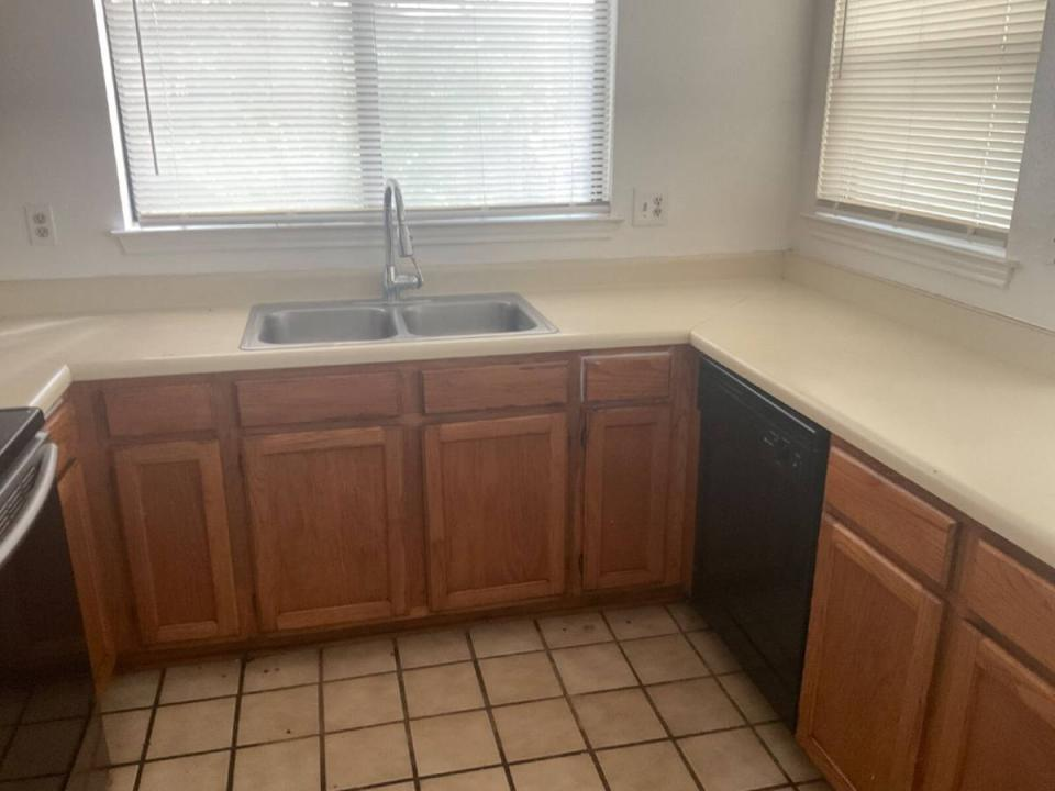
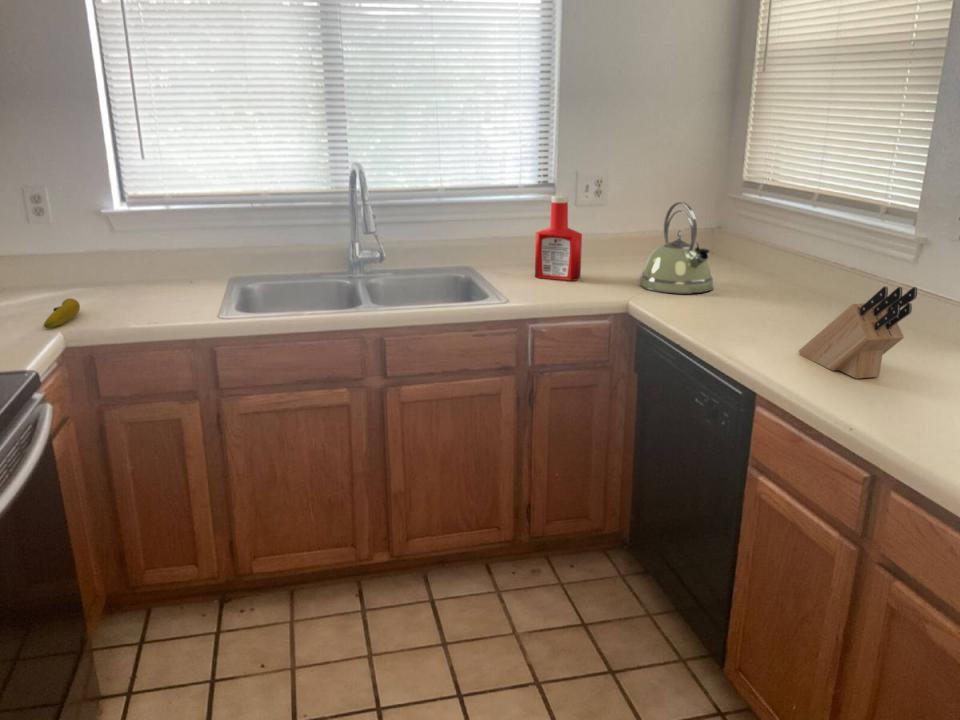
+ kettle (681, 245)
+ fruit (61, 310)
+ soap bottle (558, 237)
+ knife block (857, 323)
